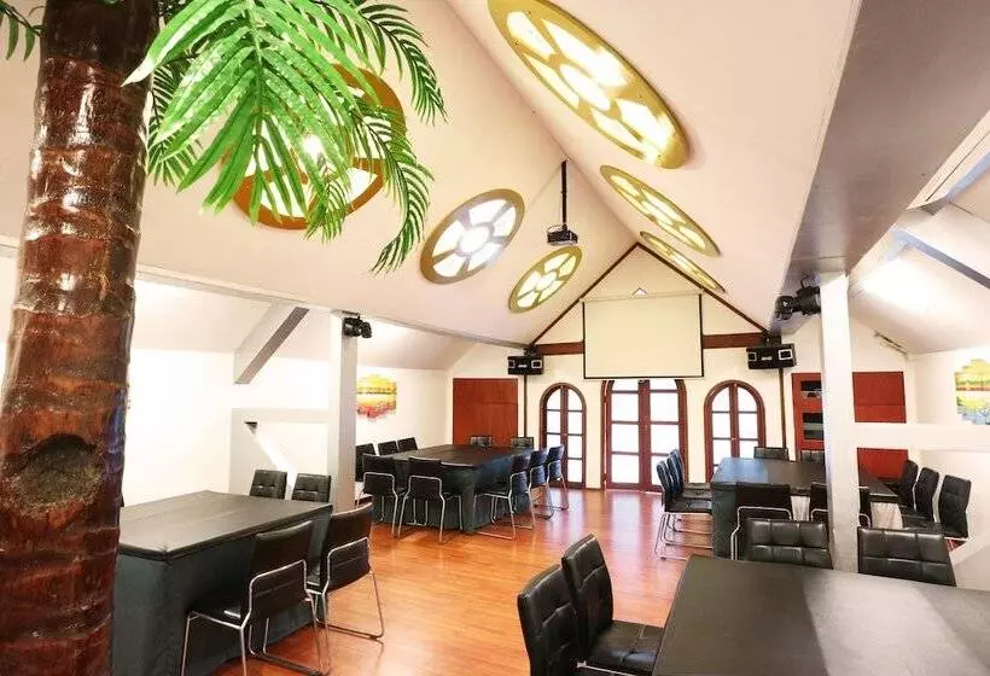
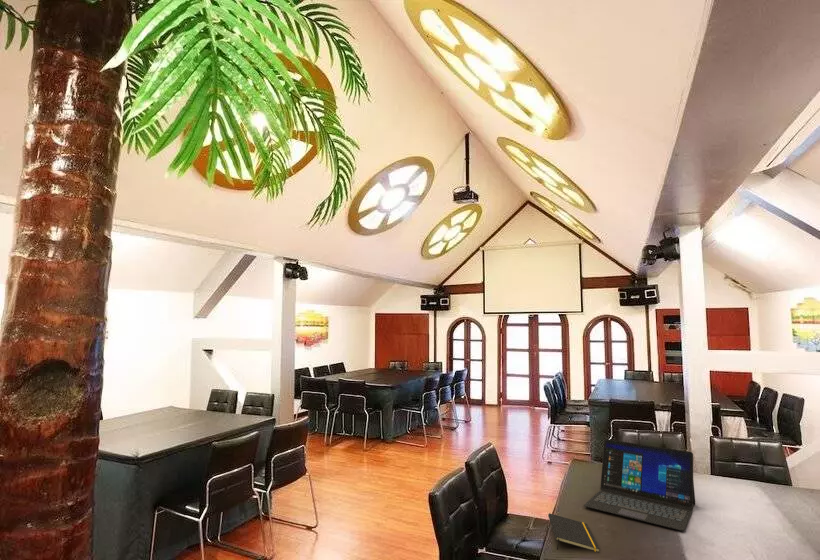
+ laptop (639, 478)
+ notepad (572, 531)
